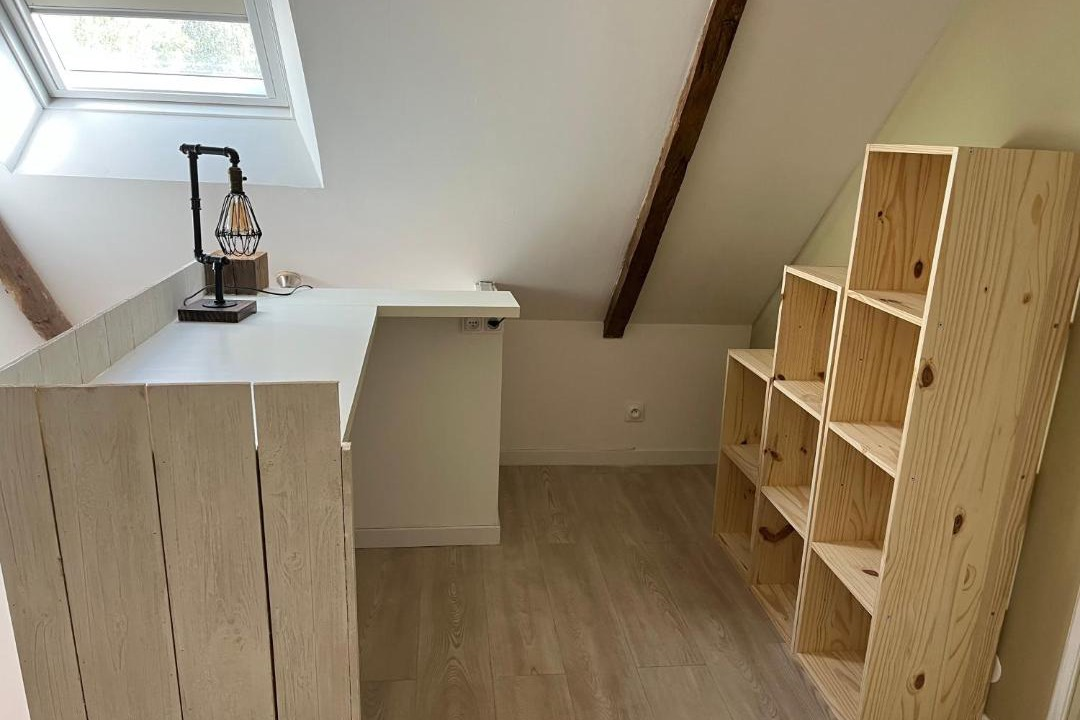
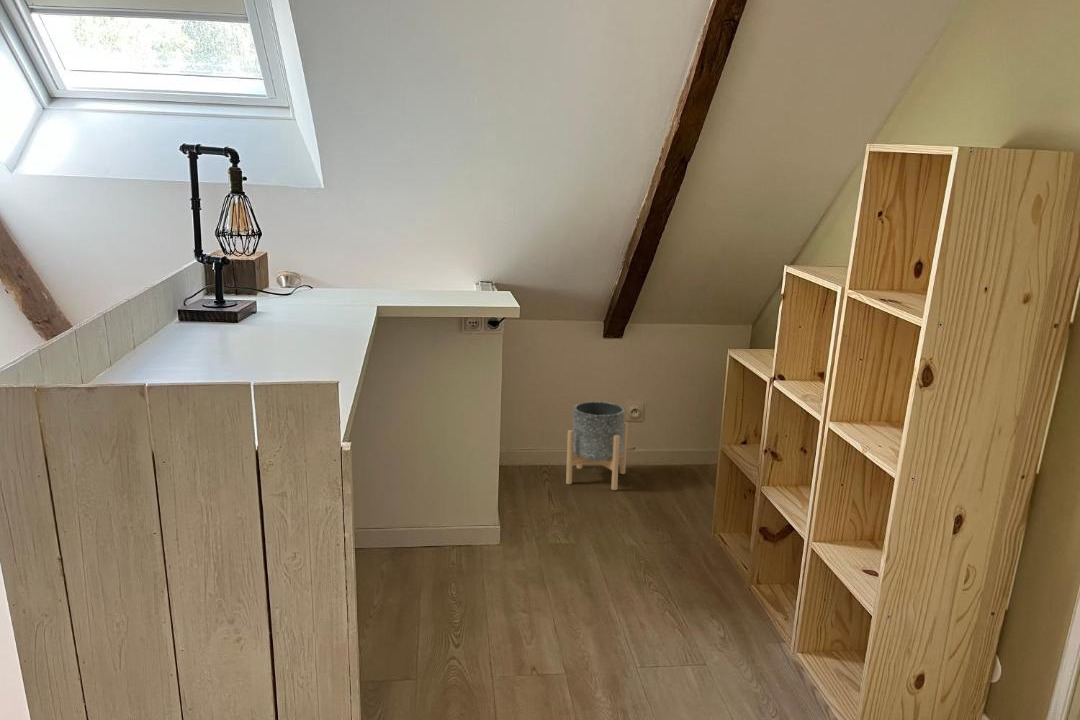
+ planter (597, 443)
